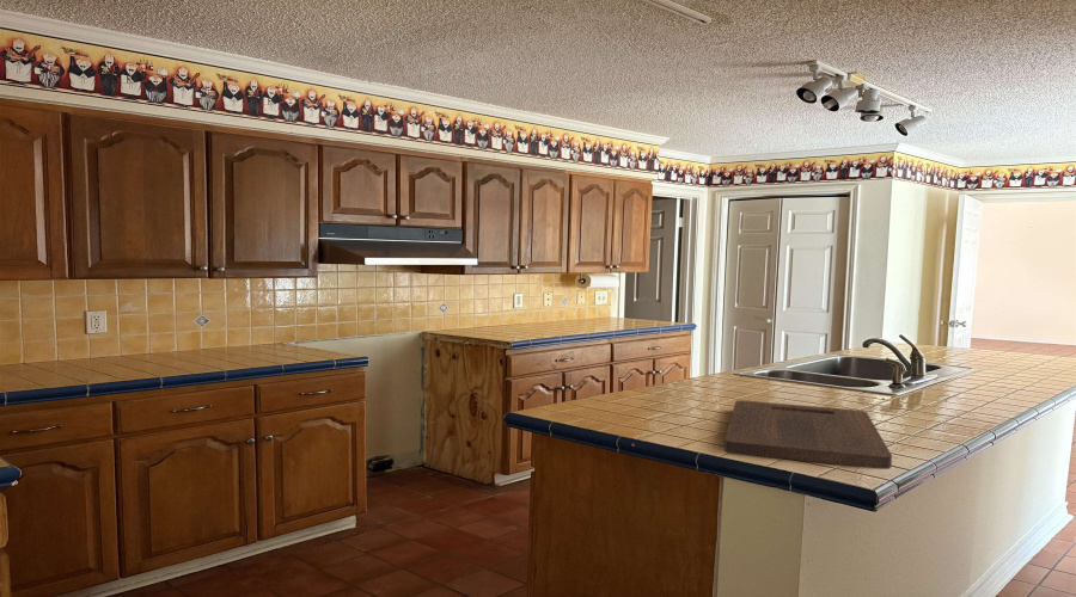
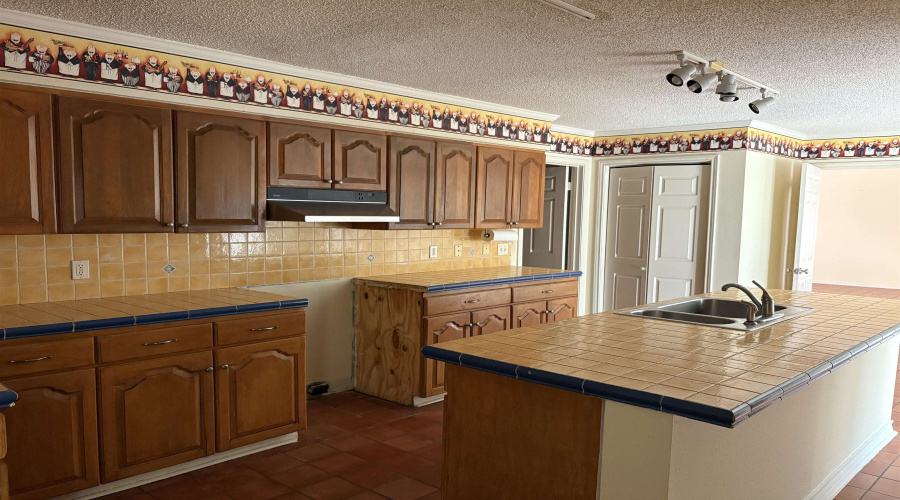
- cutting board (801, 429)
